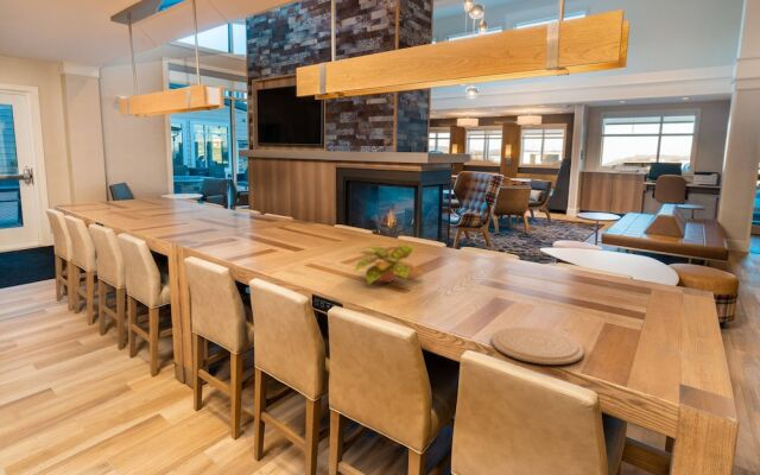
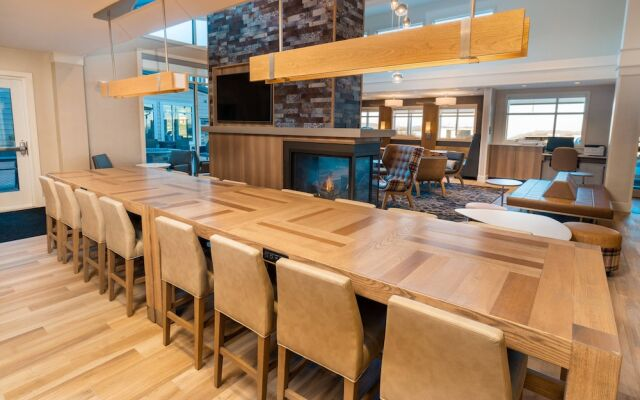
- plant (384, 262)
- plate (536, 343)
